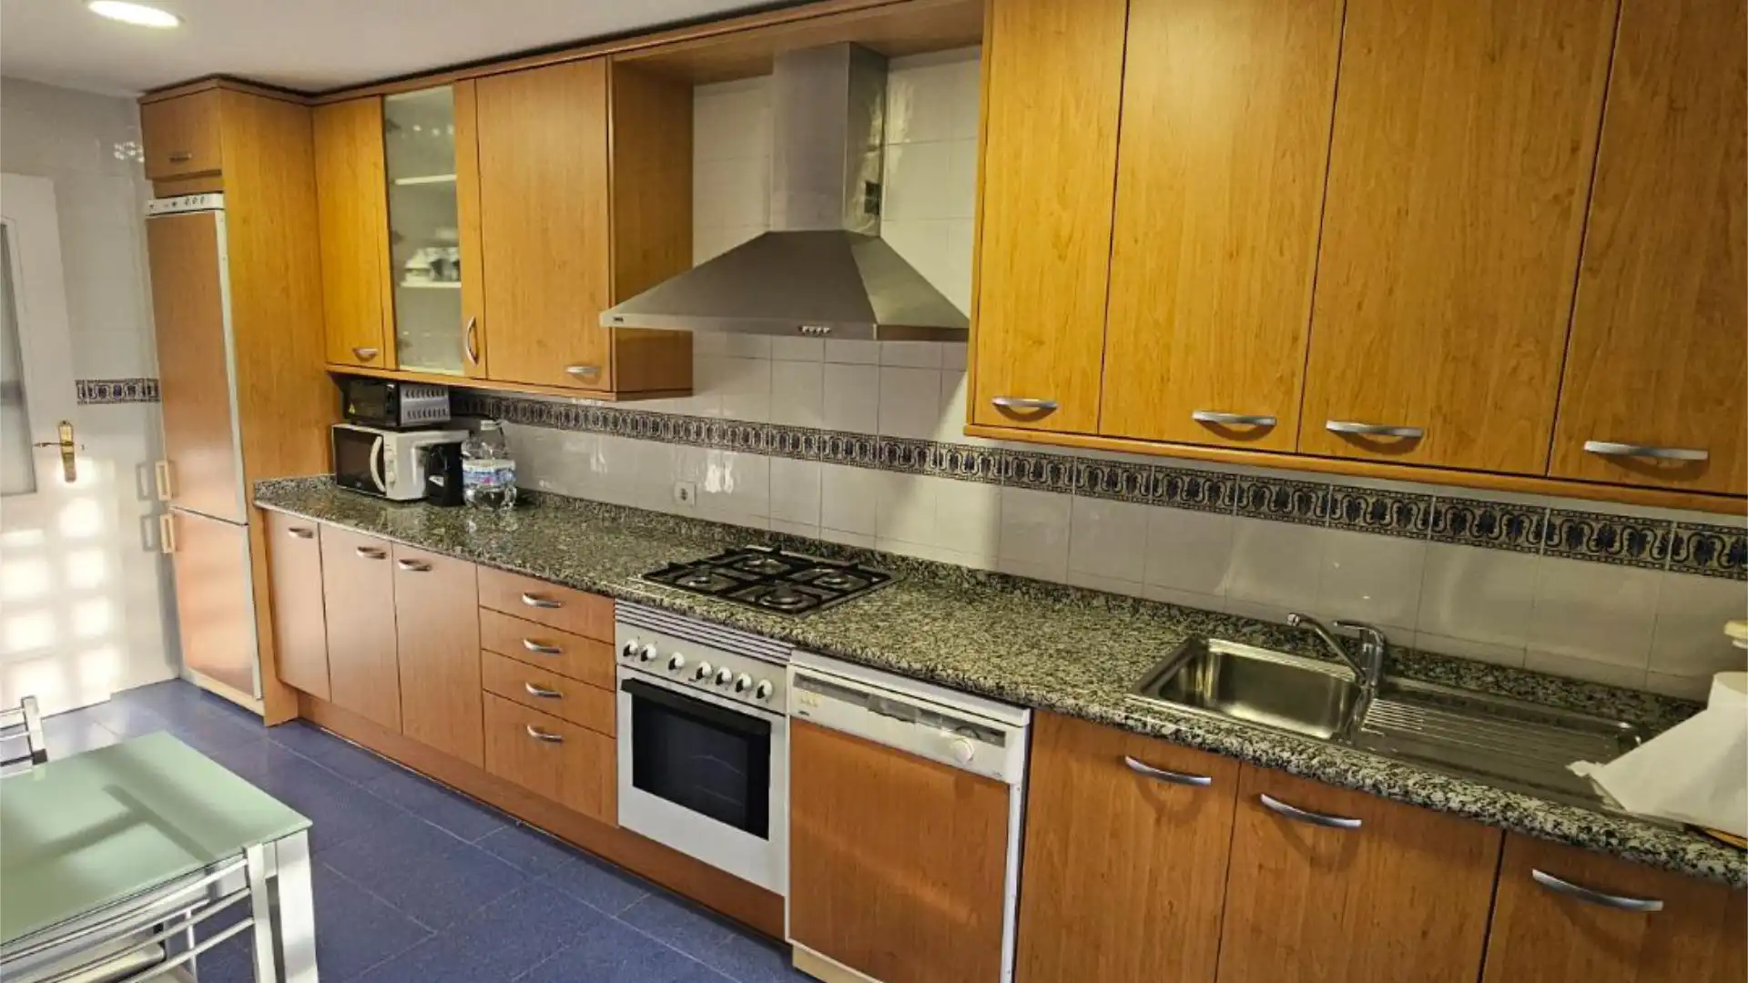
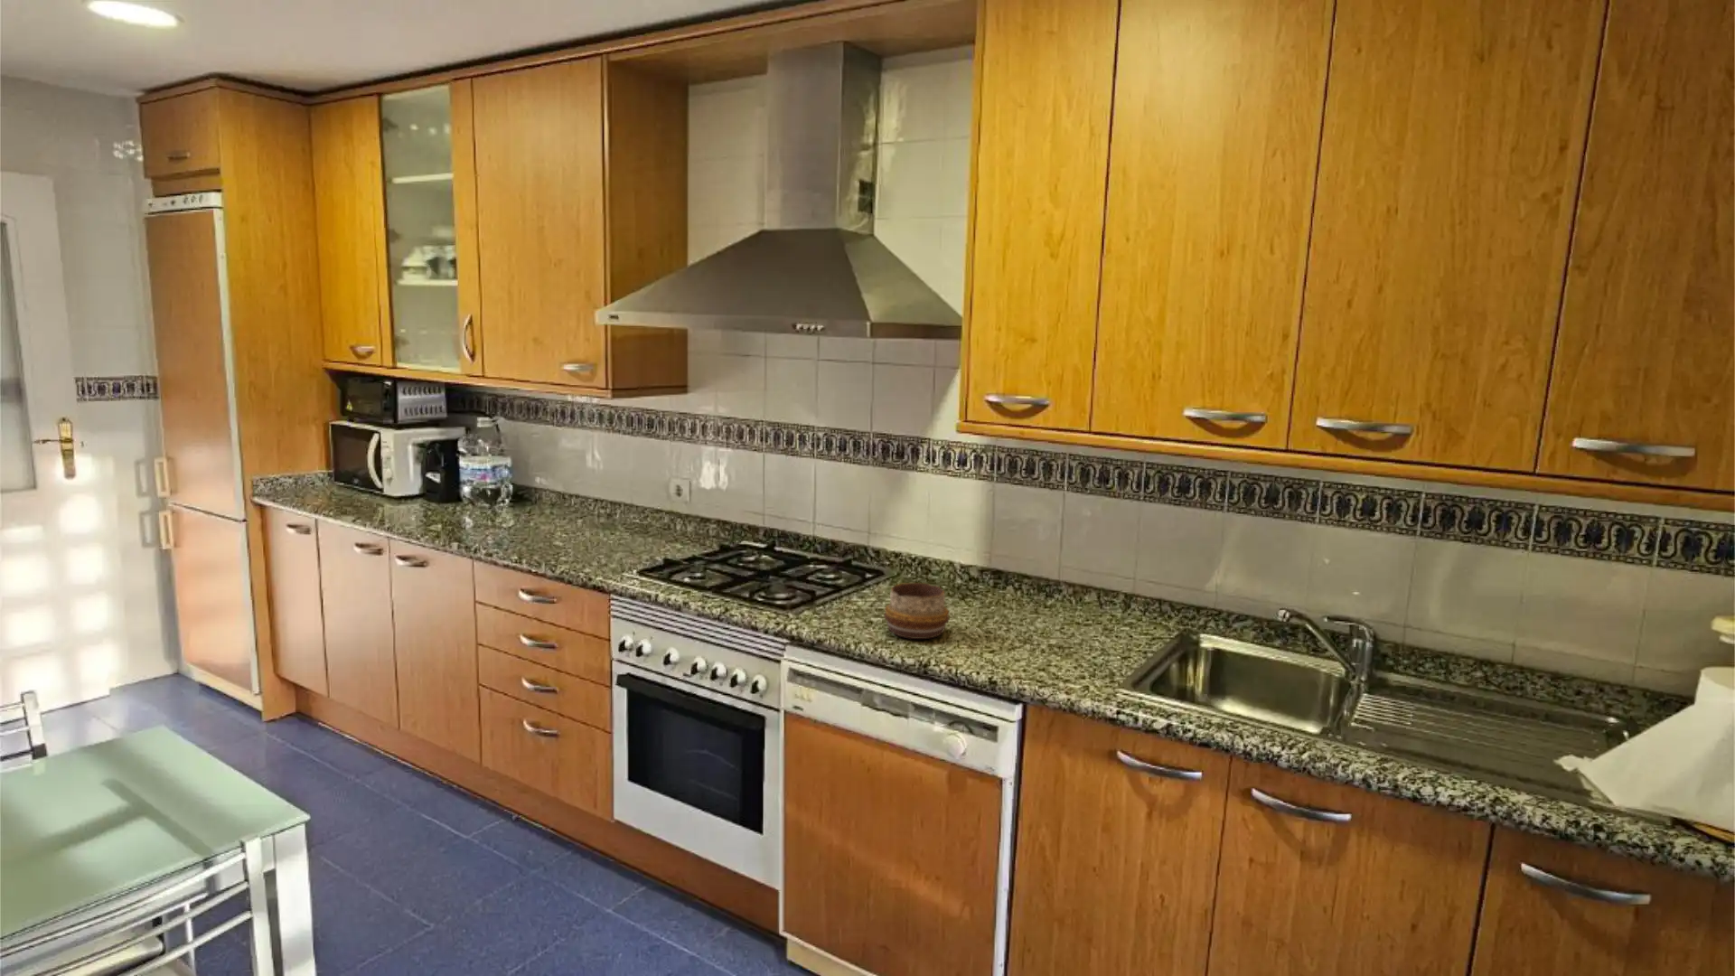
+ decorative bowl (916, 611)
